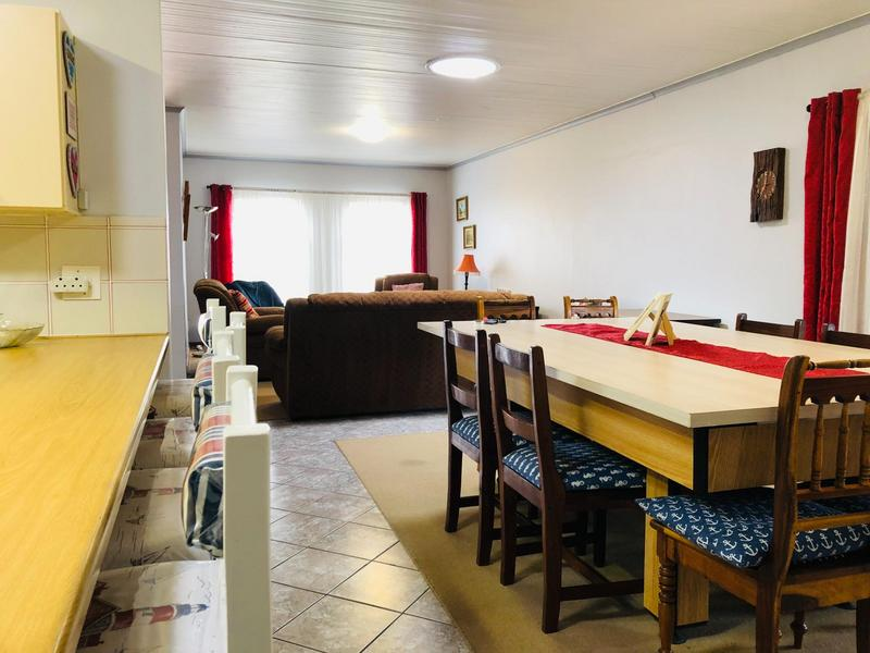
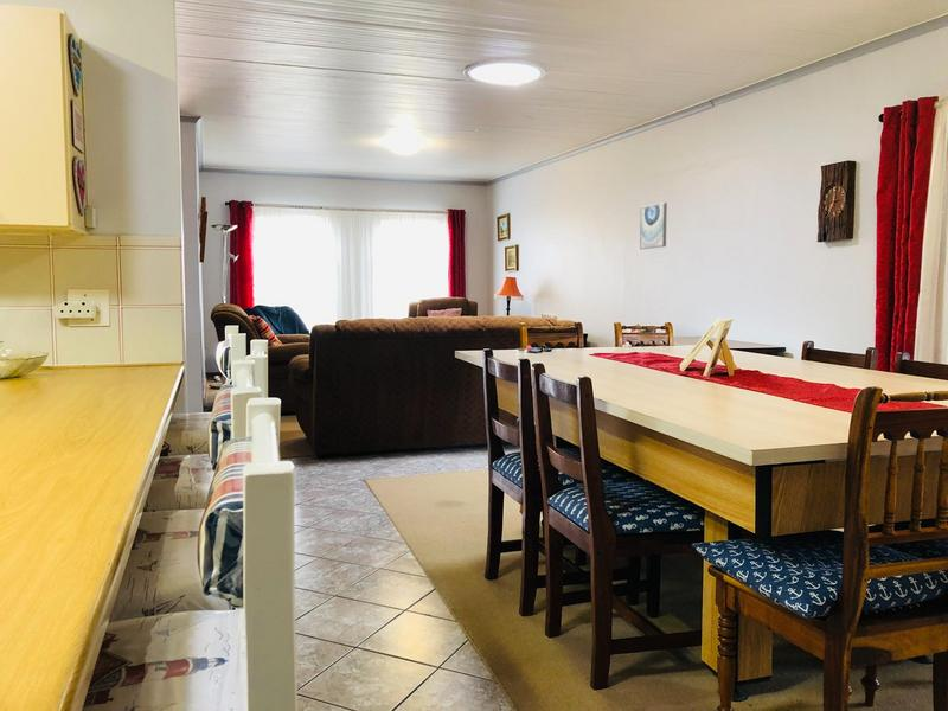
+ wall art (652, 226)
